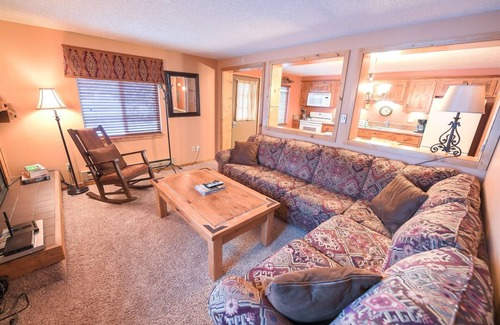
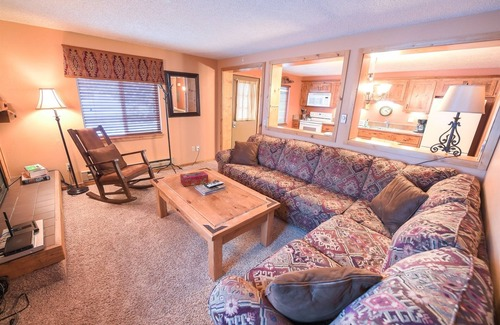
+ tissue box (194, 178)
